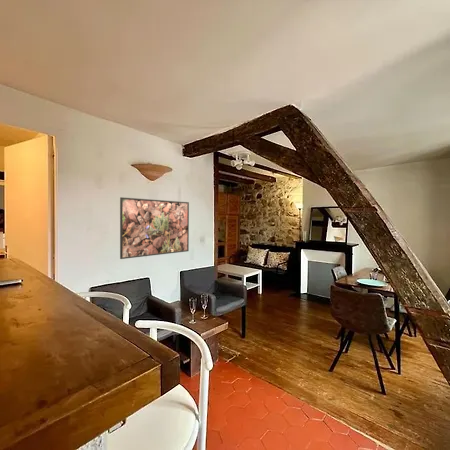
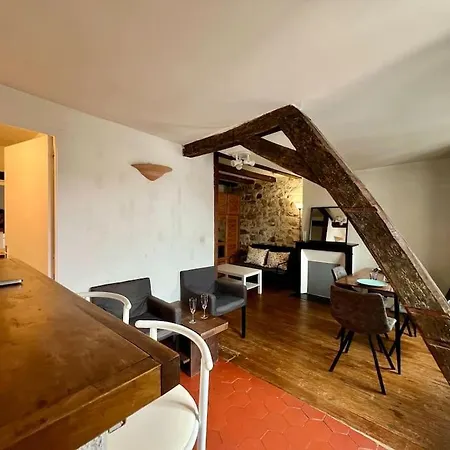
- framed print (158, 227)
